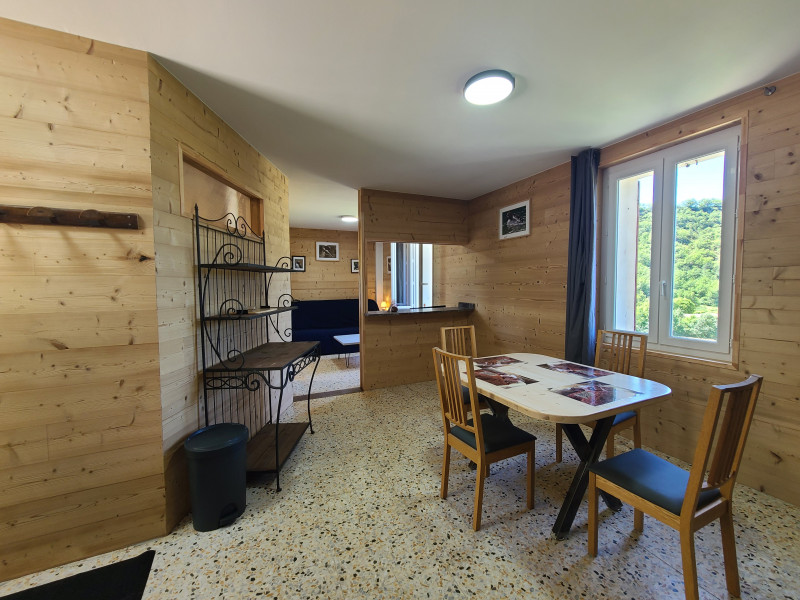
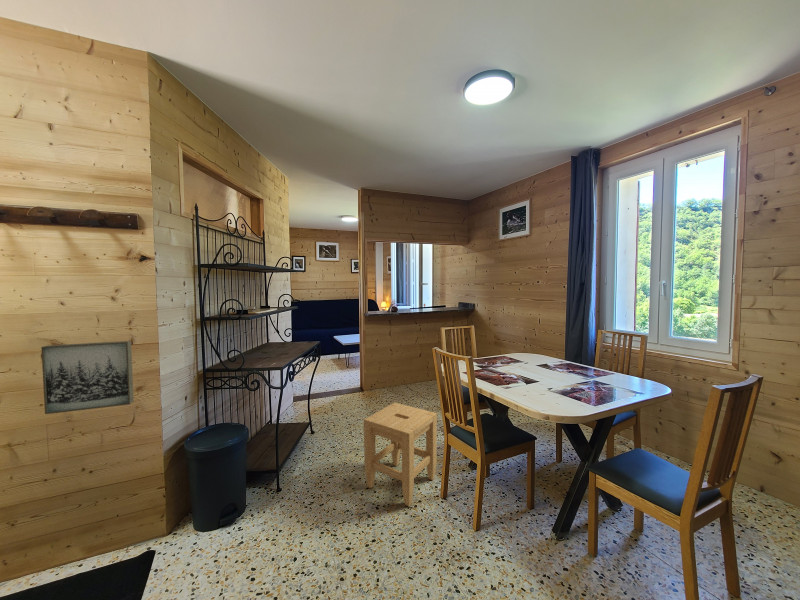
+ stool (401, 449)
+ wall art (90, 375)
